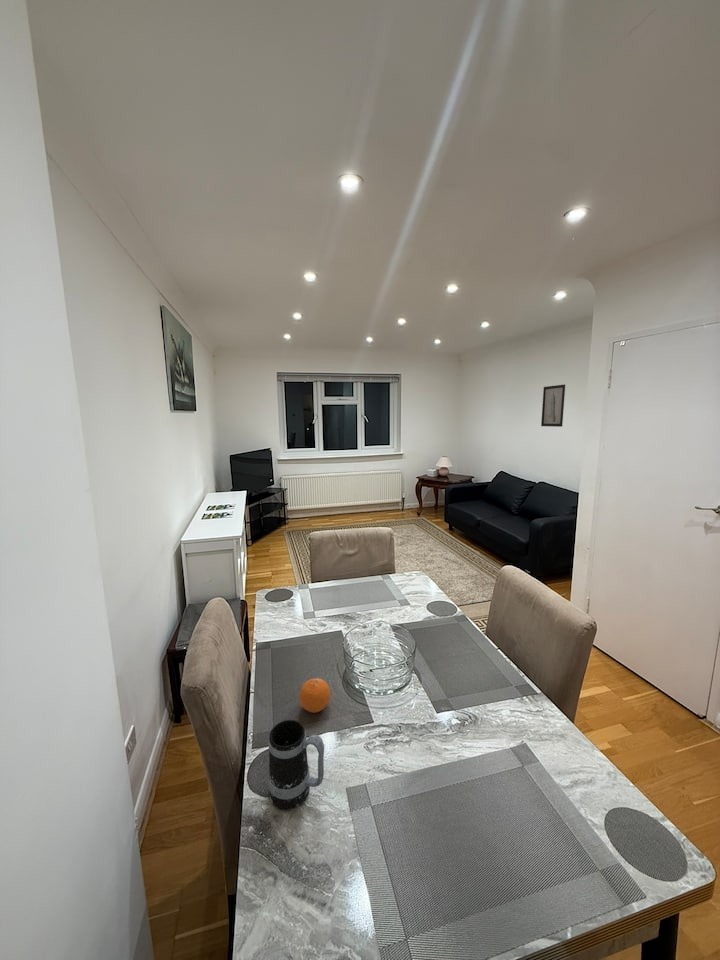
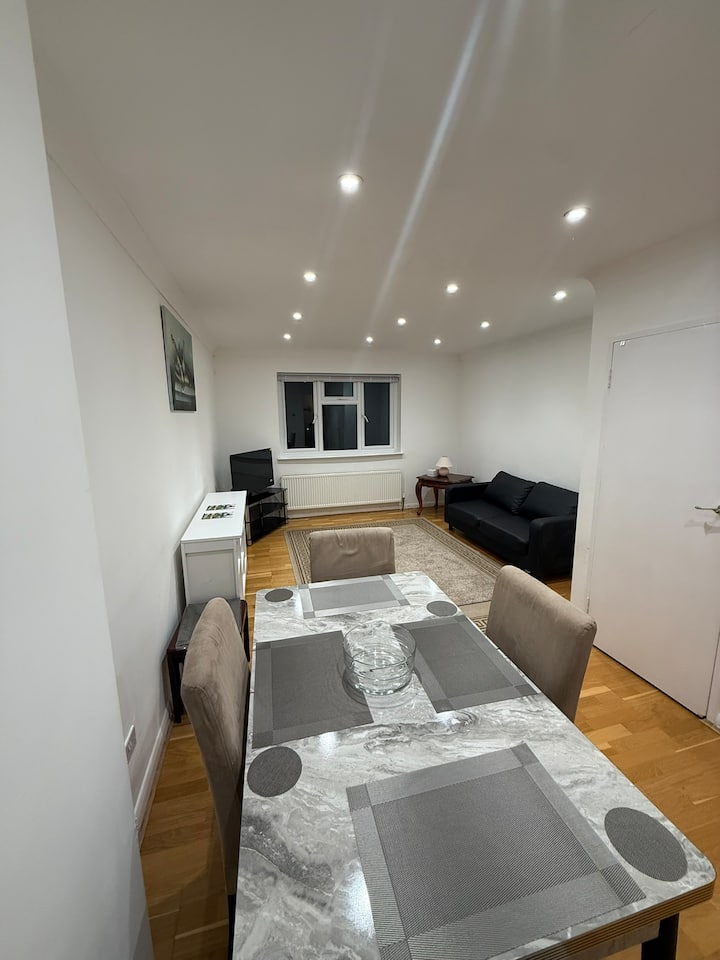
- wall art (552, 406)
- fruit (315, 695)
- mug (296, 764)
